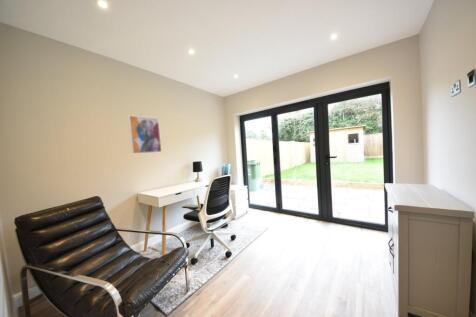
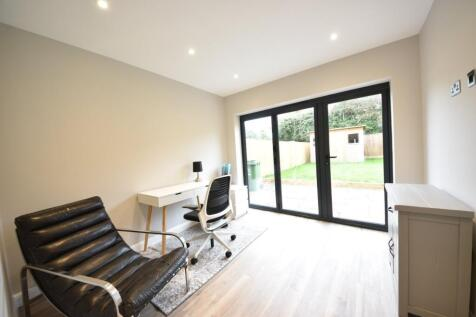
- wall art (146, 135)
